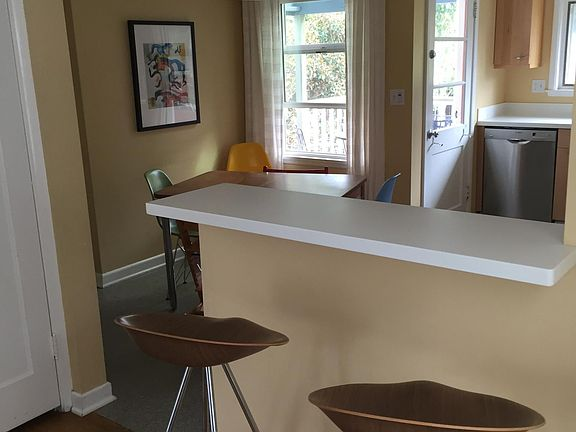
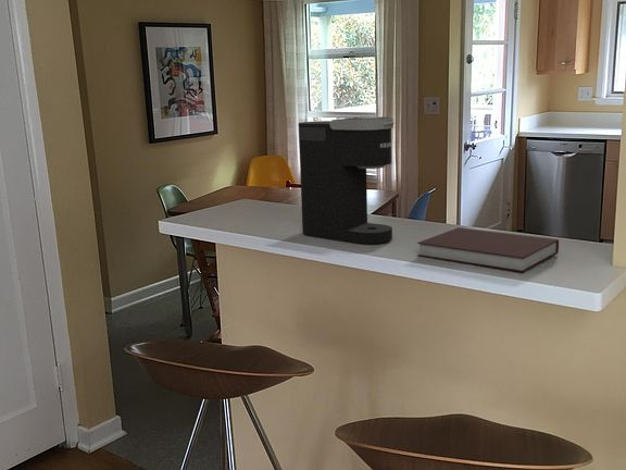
+ notebook (487, 247)
+ coffee maker (346, 177)
